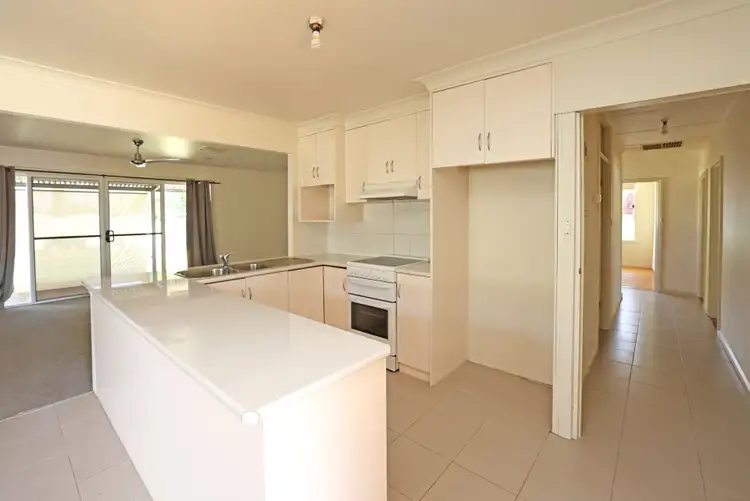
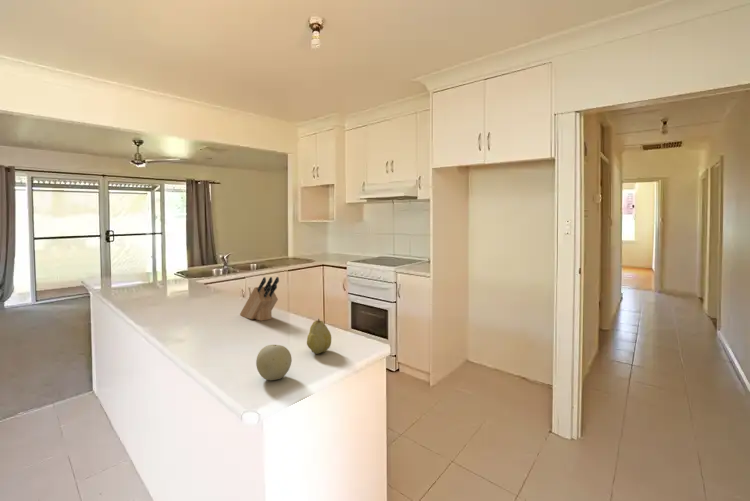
+ knife block (260, 296)
+ fruit (318, 334)
+ fruit (274, 361)
